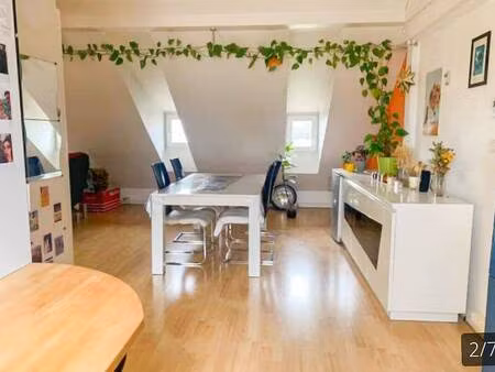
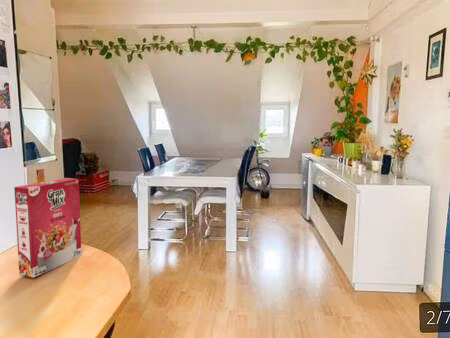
+ cereal box (50, 224)
